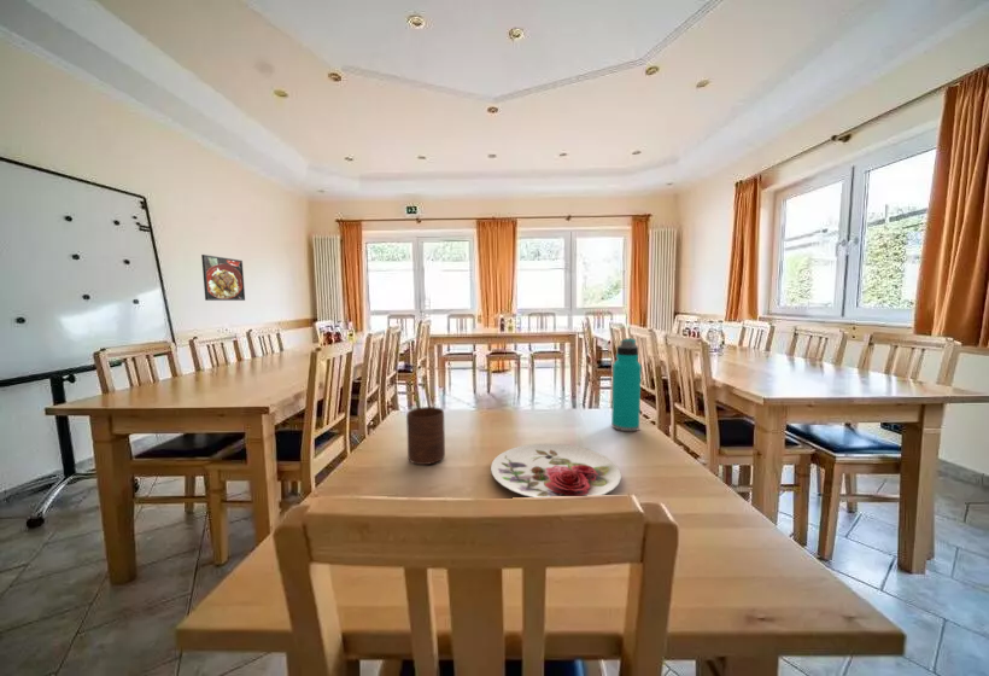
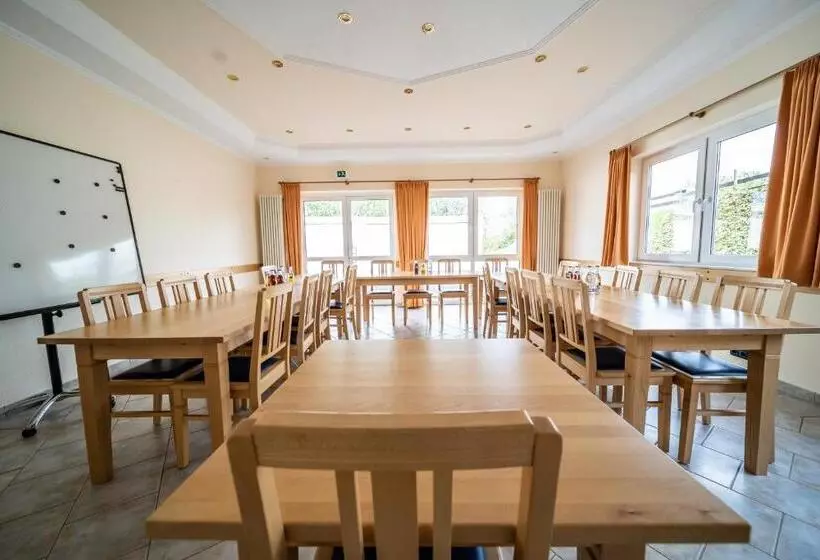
- water bottle (626, 383)
- plate (554, 466)
- cup (422, 433)
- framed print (224, 279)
